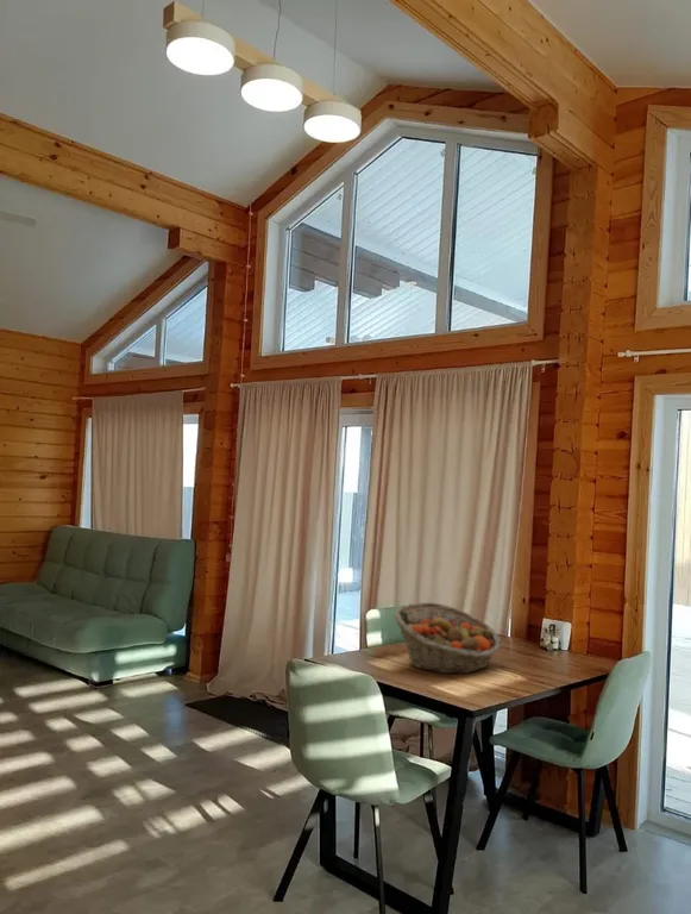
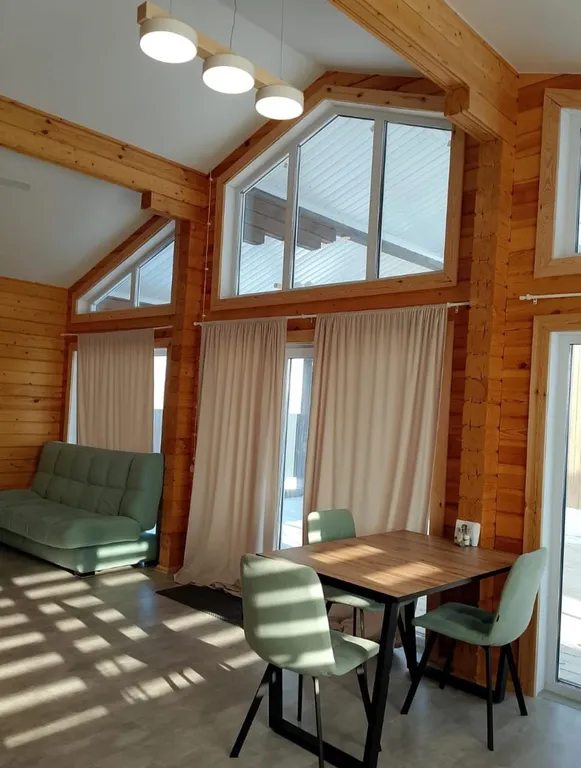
- fruit basket (446, 637)
